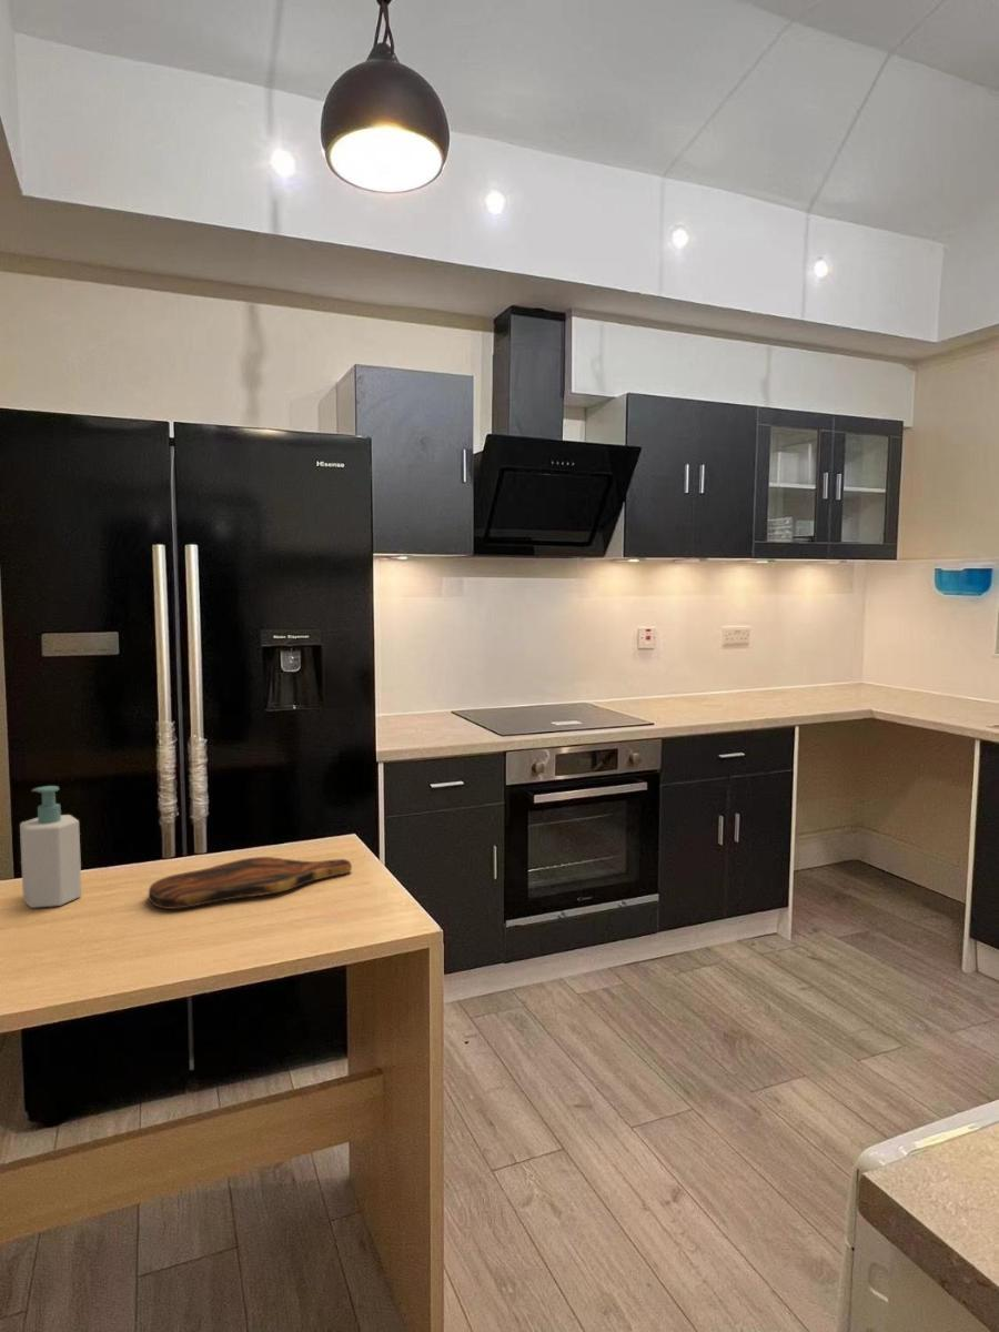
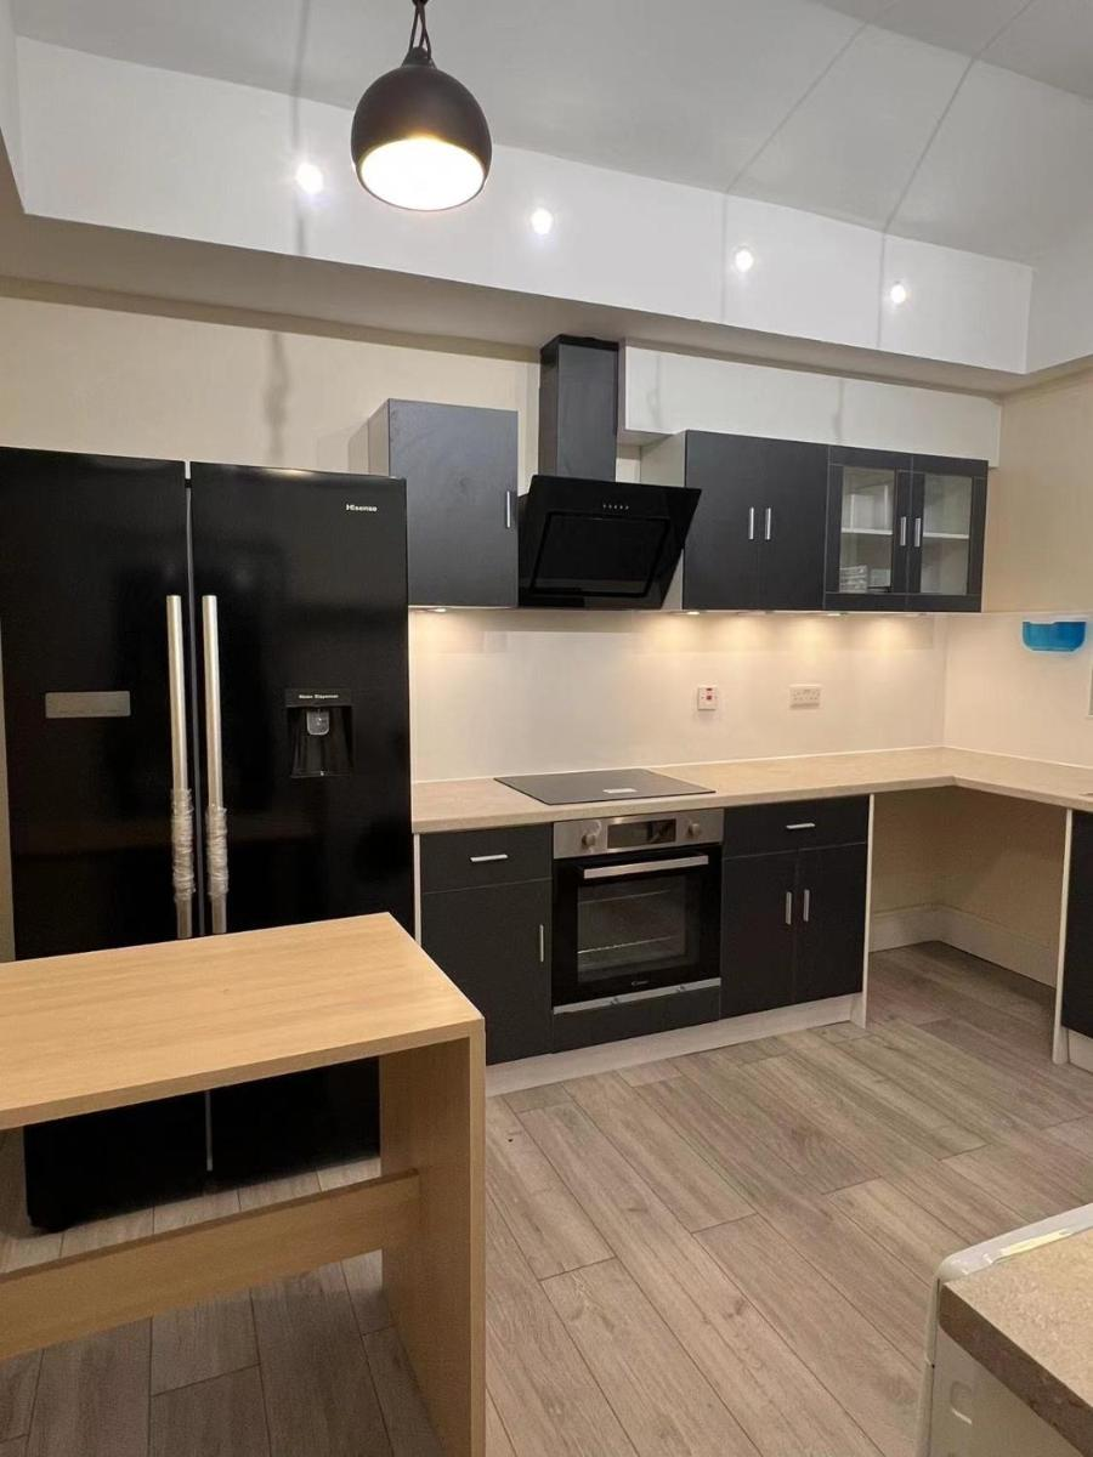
- cutting board (253, 877)
- soap bottle (50, 842)
